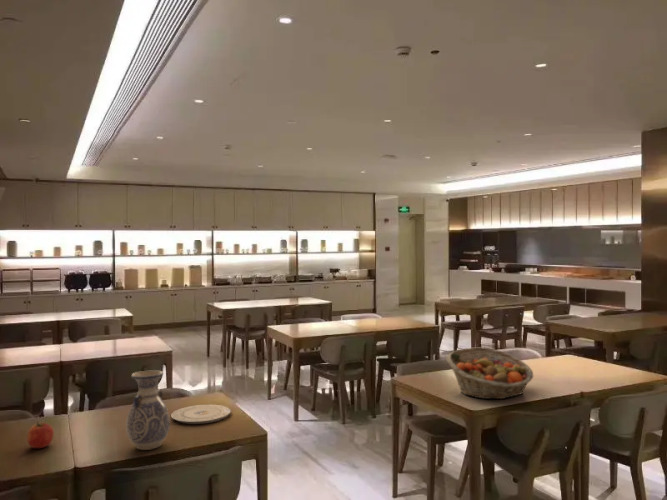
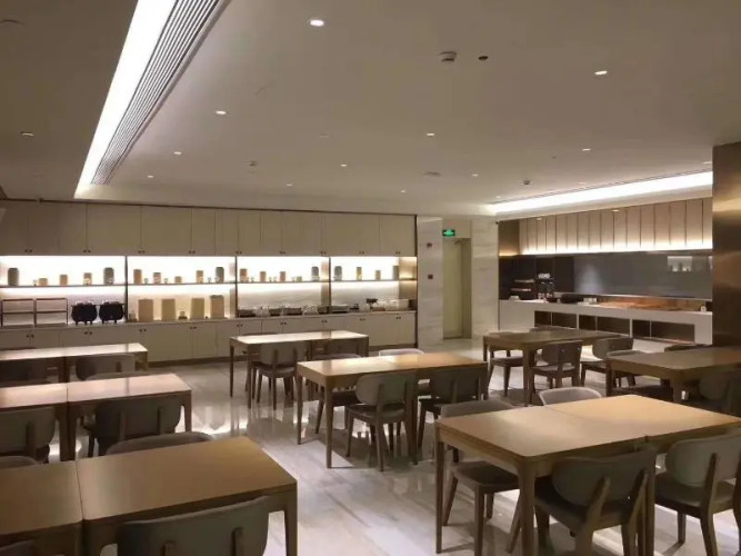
- fruit basket (489, 372)
- plate (201, 414)
- apple (40, 434)
- vase (148, 409)
